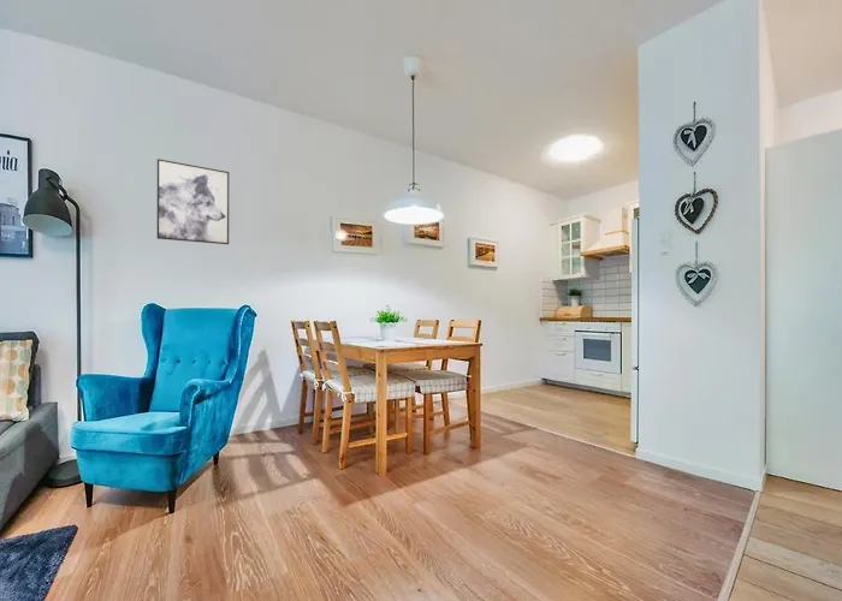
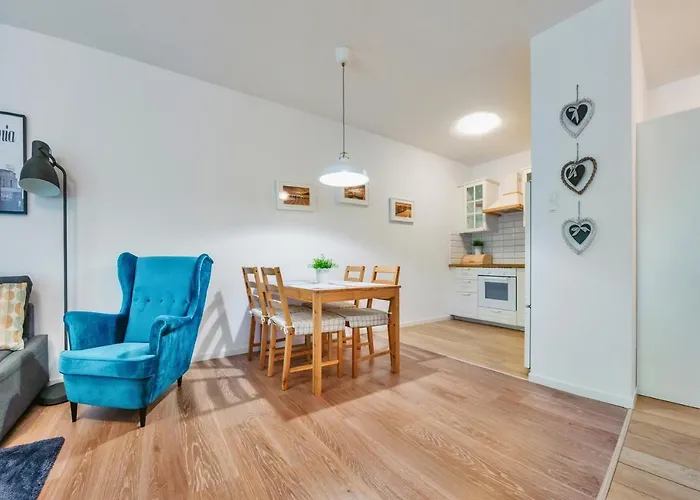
- wall art (194, 203)
